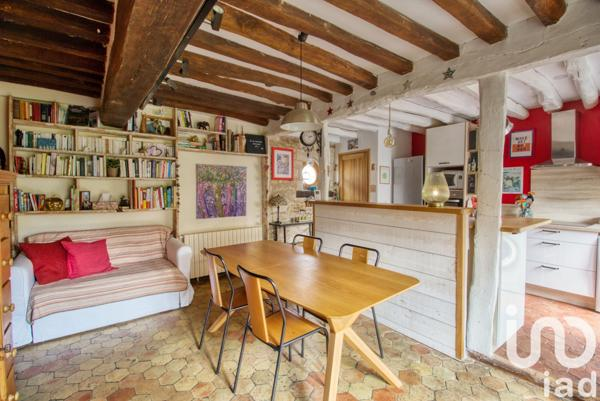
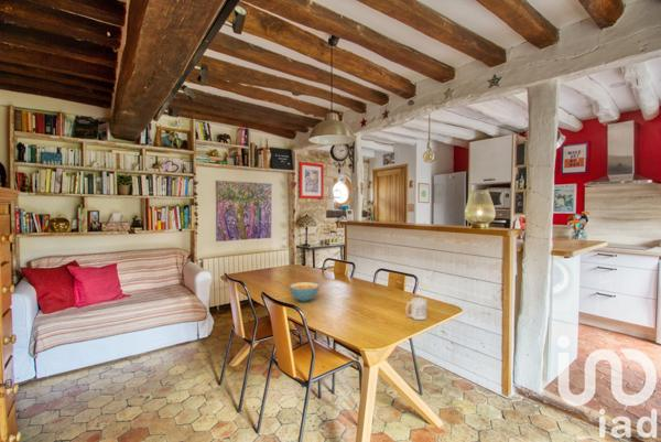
+ cereal bowl (304, 292)
+ mug (415, 309)
